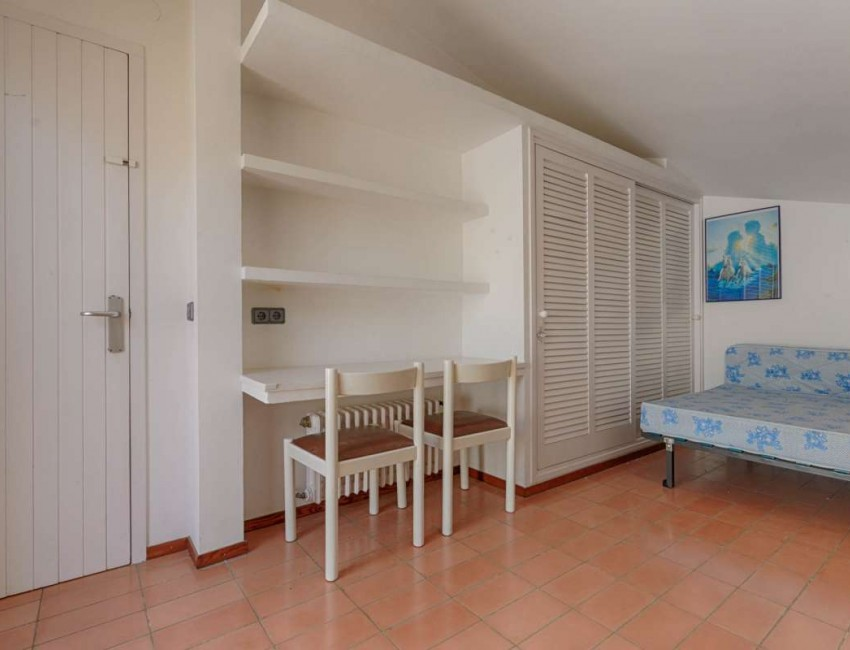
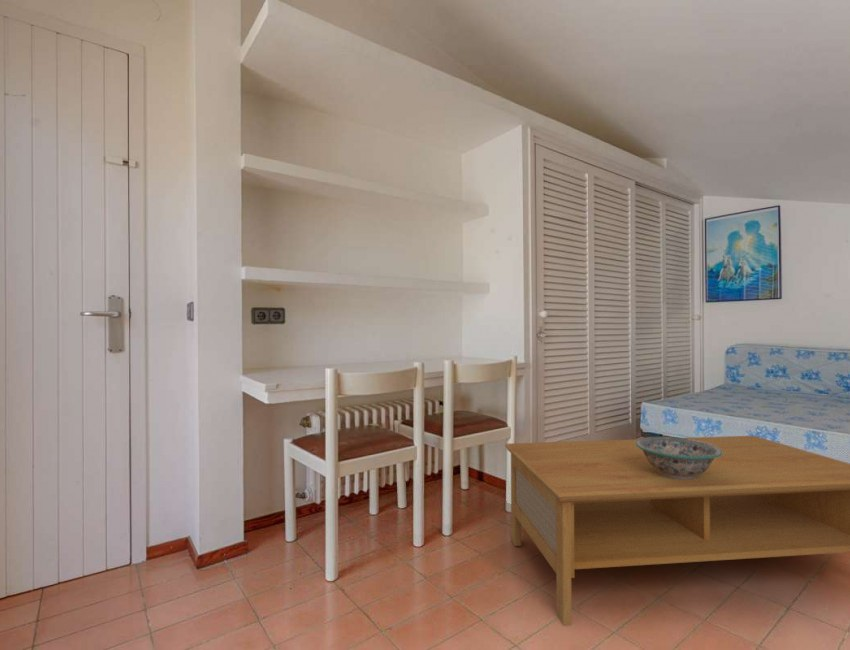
+ decorative bowl (677, 459)
+ coffee table (677, 512)
